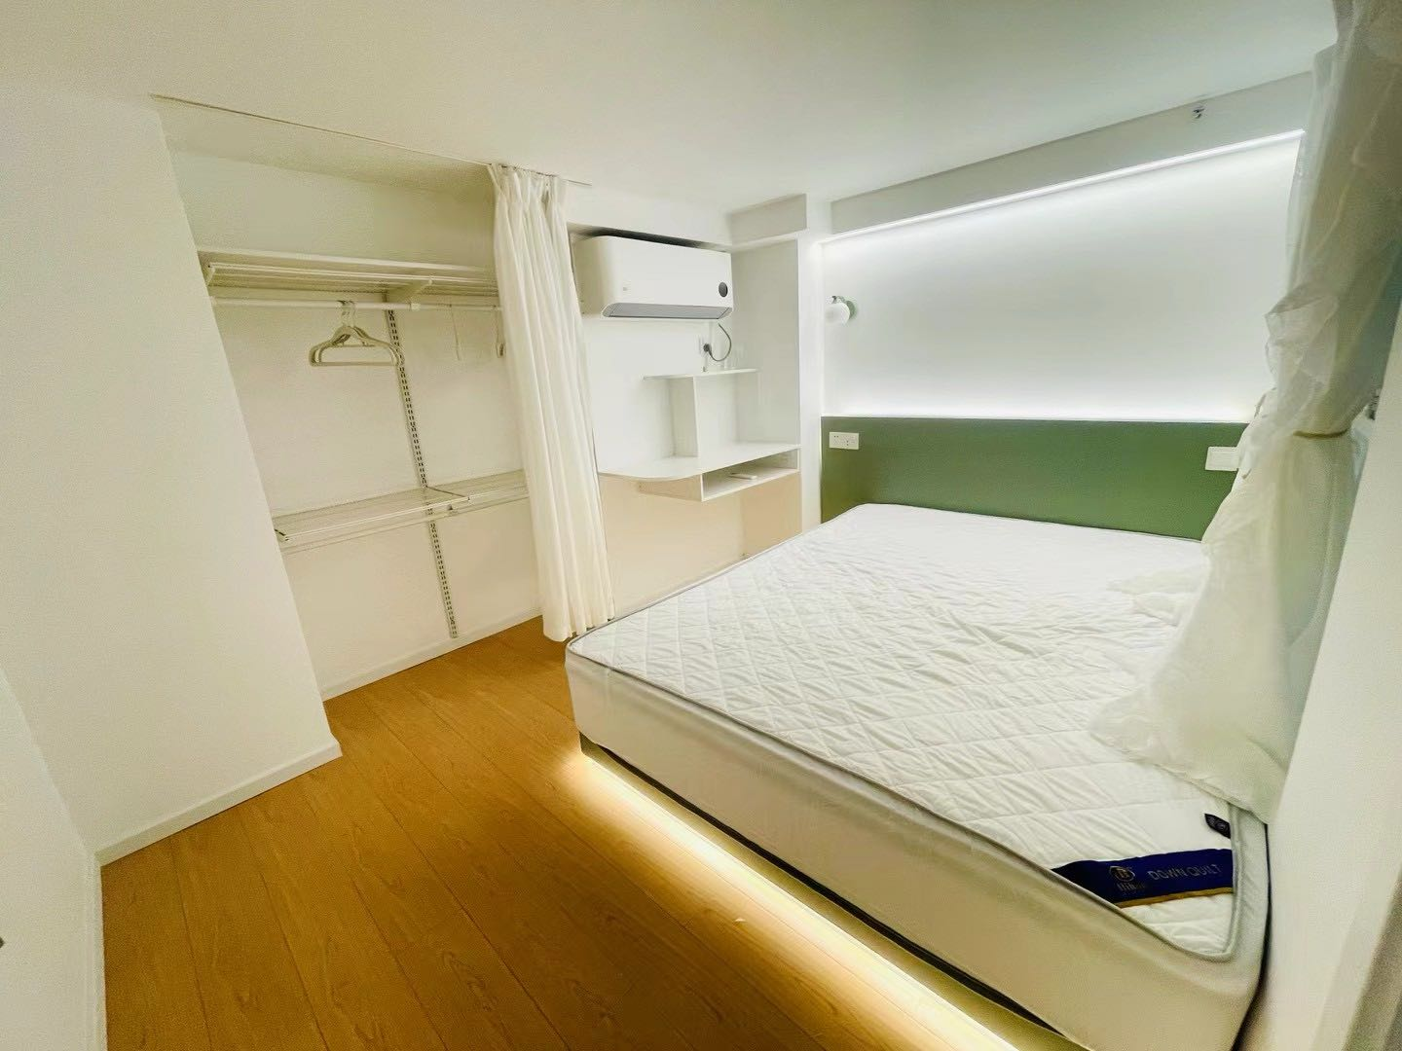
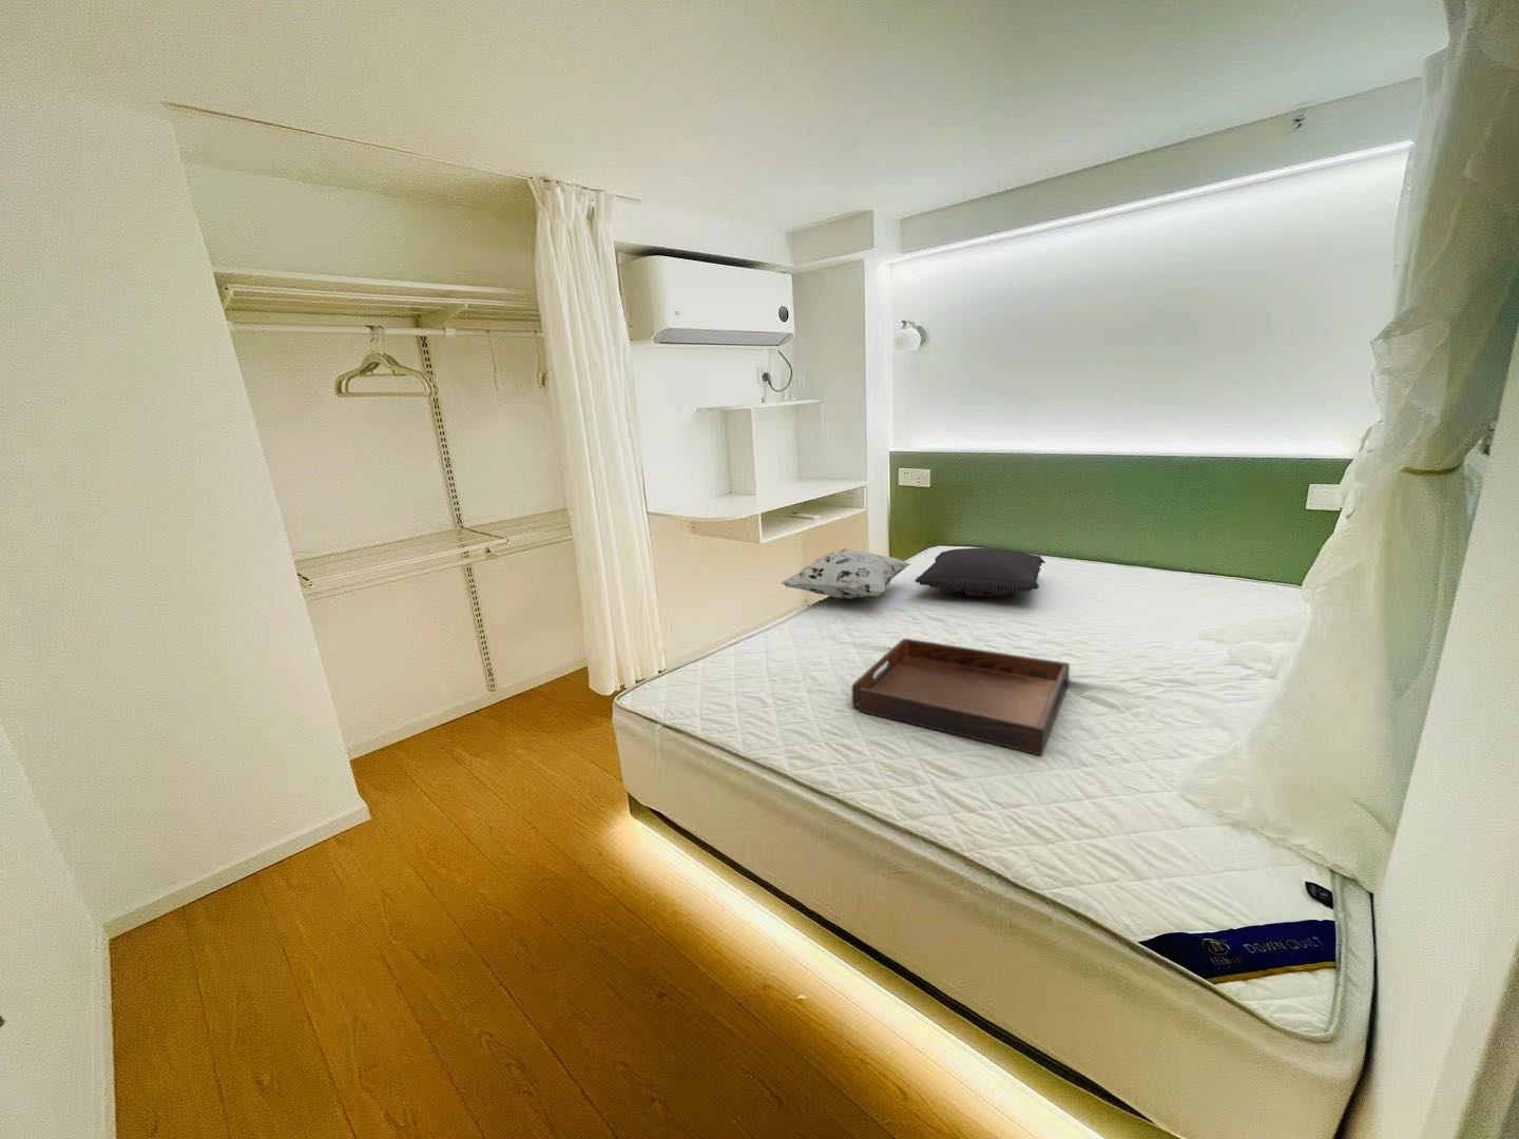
+ serving tray (960, 686)
+ pillow (981, 571)
+ decorative pillow (847, 574)
